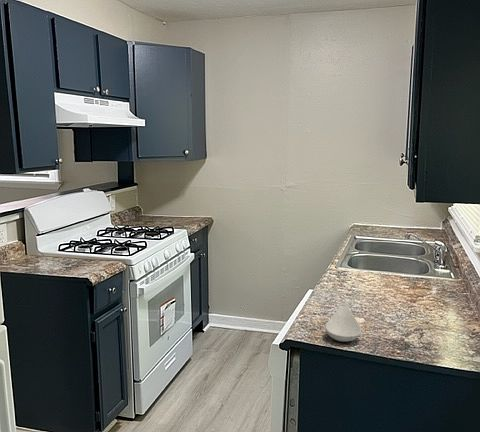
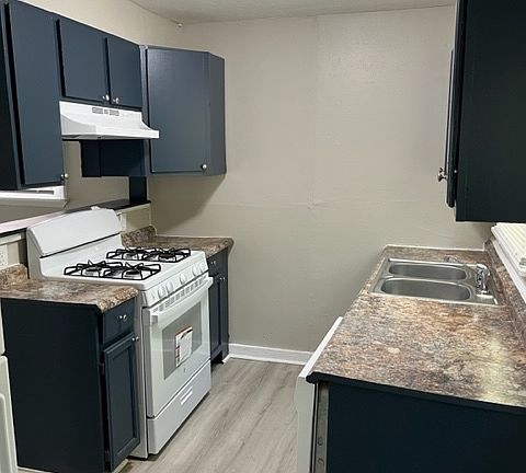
- spoon rest (342, 321)
